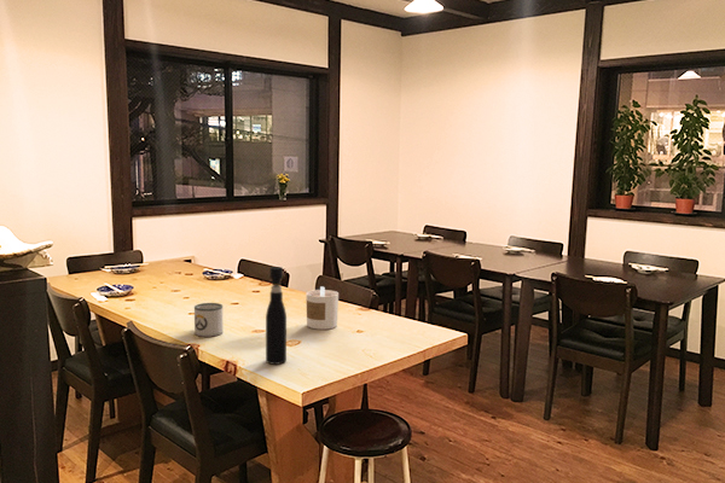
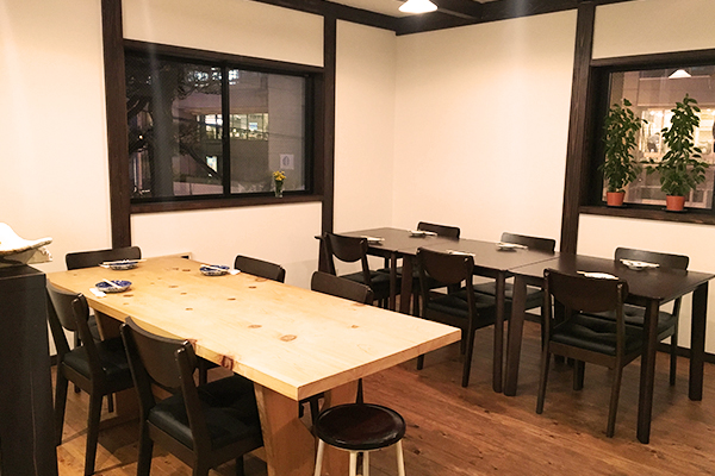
- candle (321, 305)
- pepper grinder (276, 314)
- mug (208, 318)
